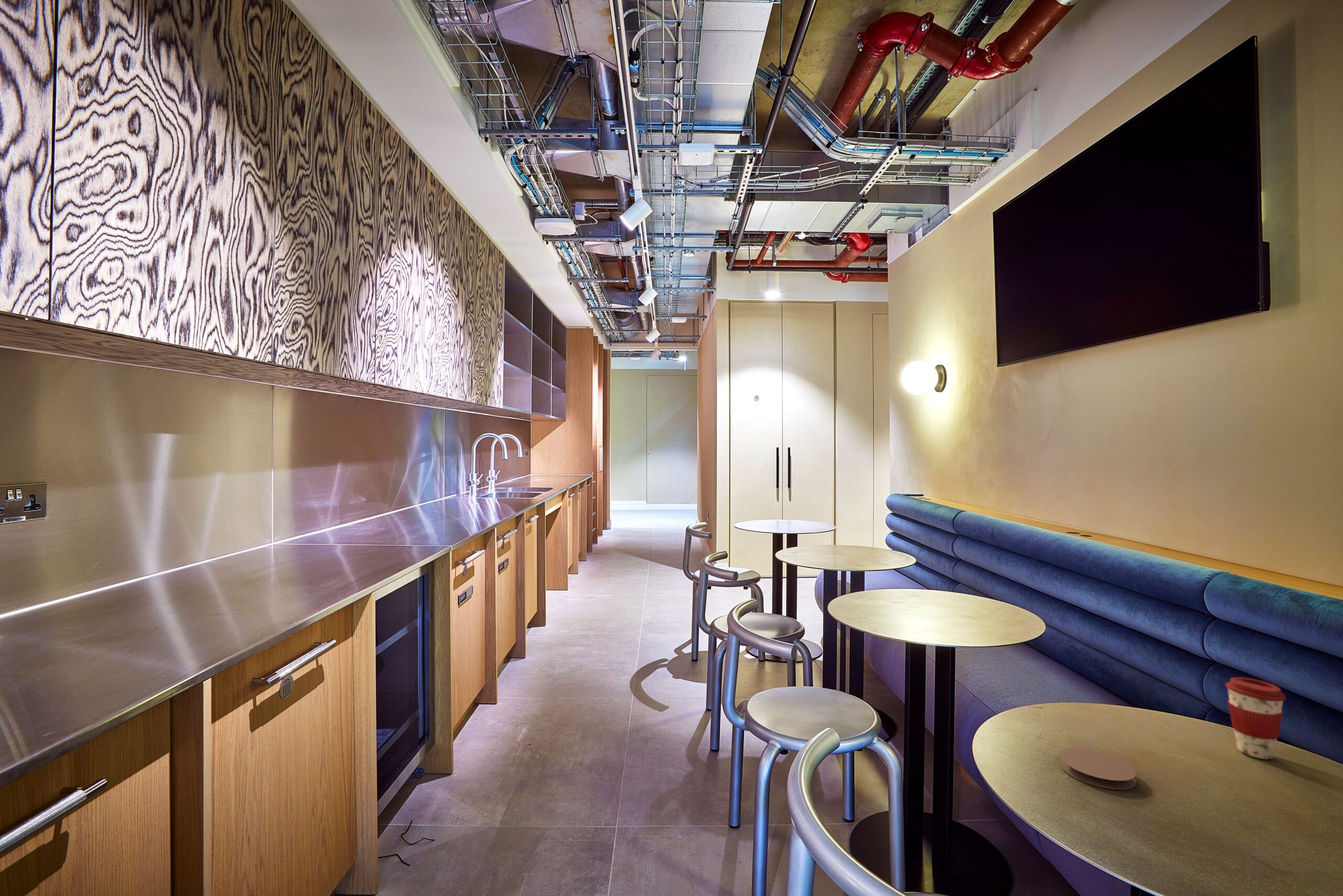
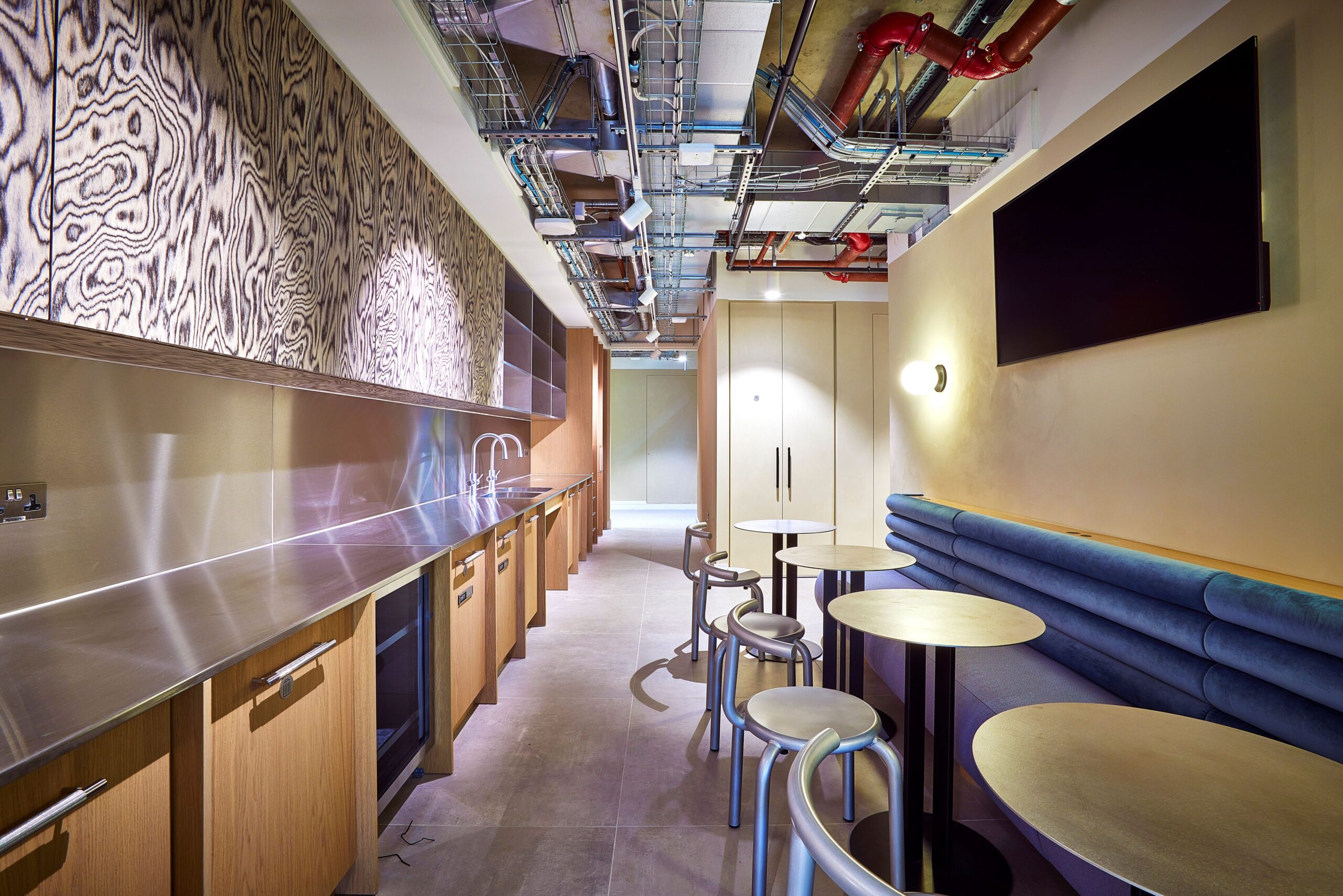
- coffee cup (1255, 718)
- coaster (1096, 767)
